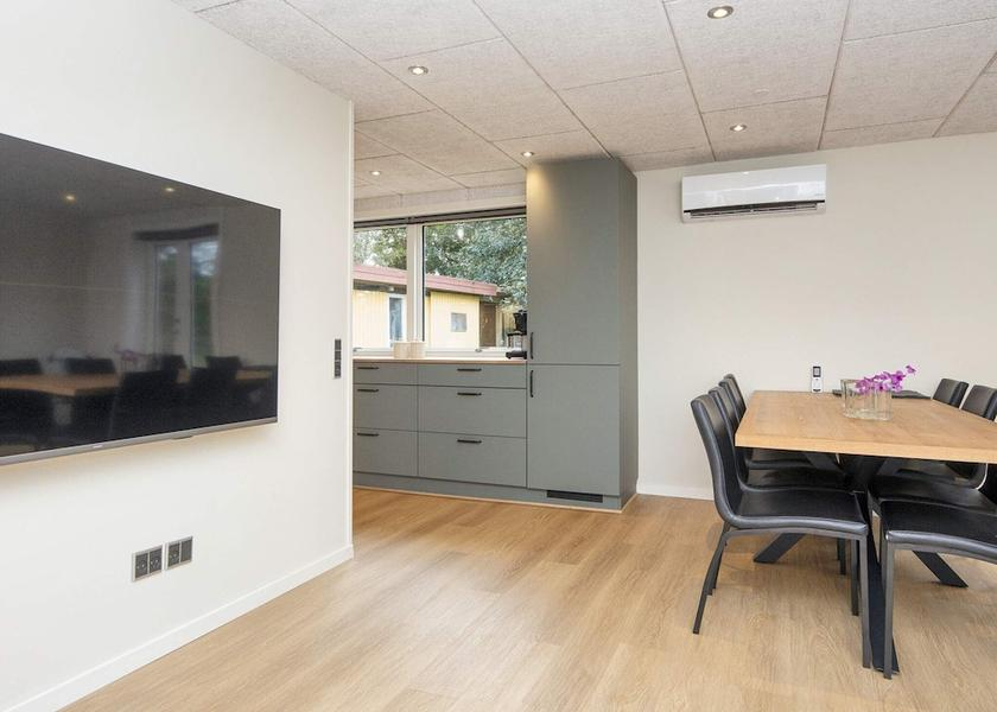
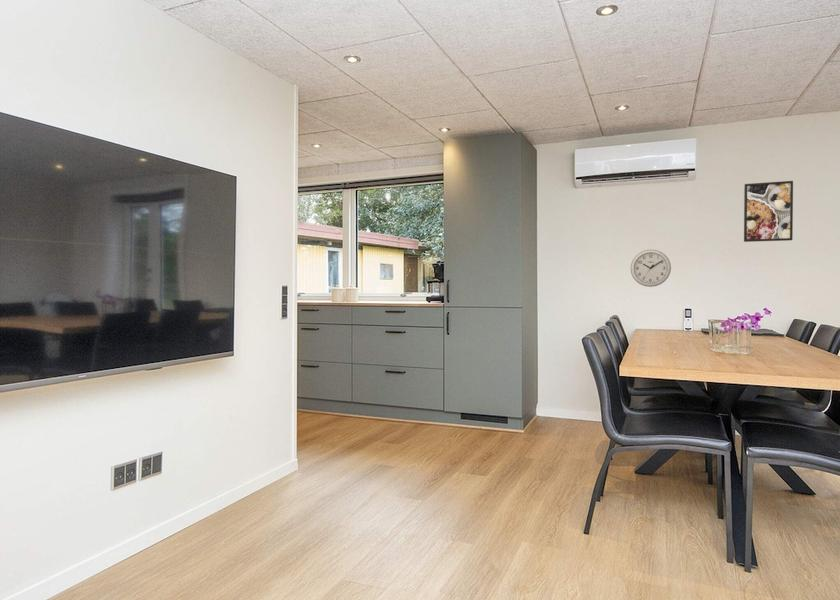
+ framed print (768, 211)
+ wall clock (650, 268)
